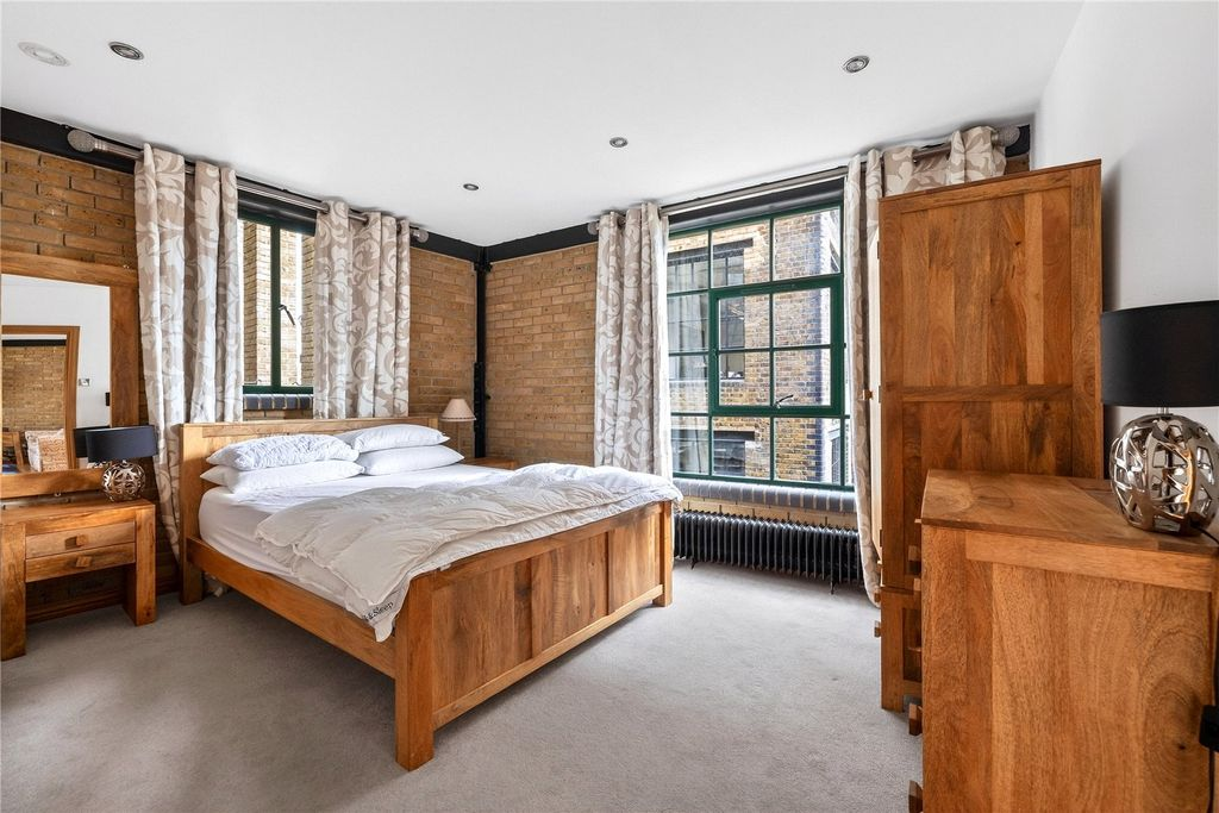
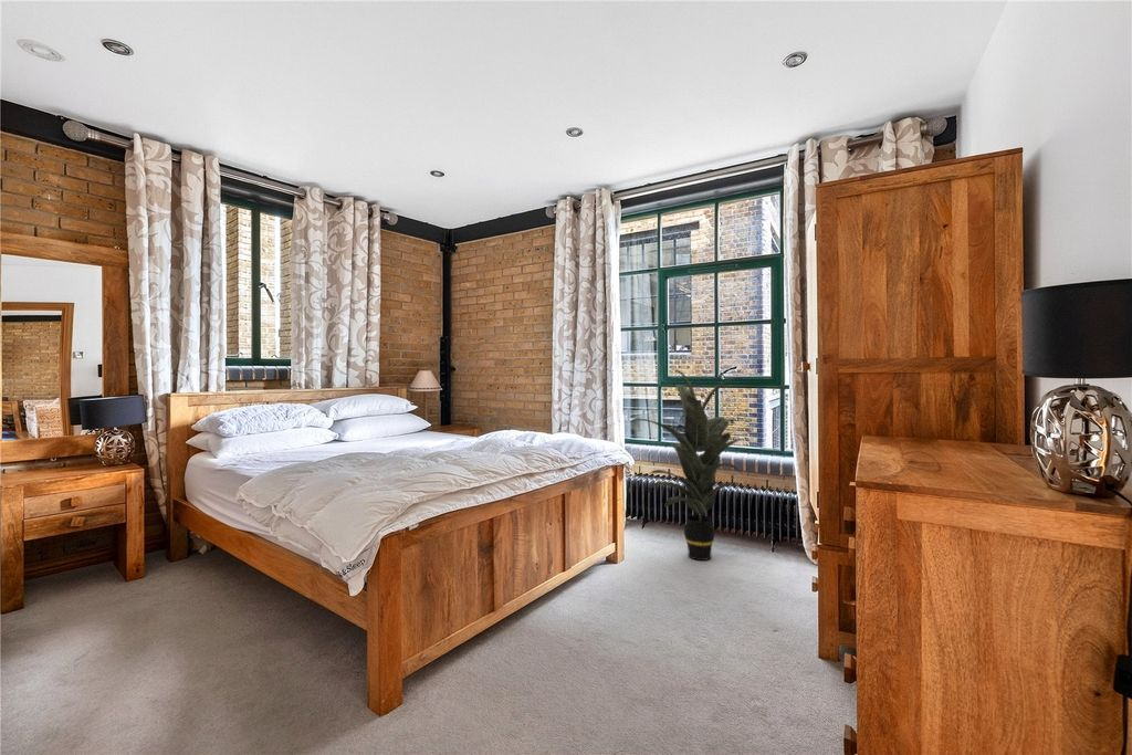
+ indoor plant (693, 461)
